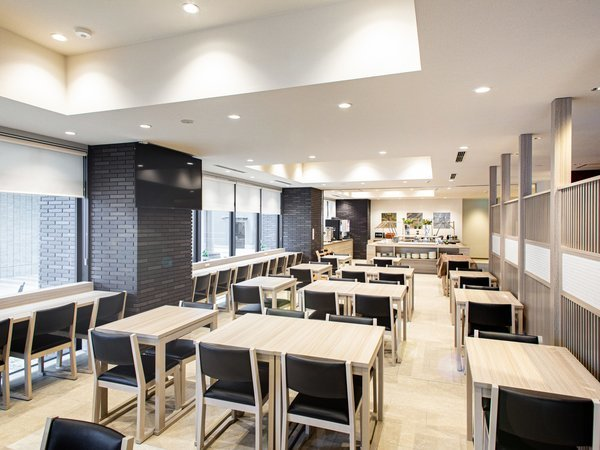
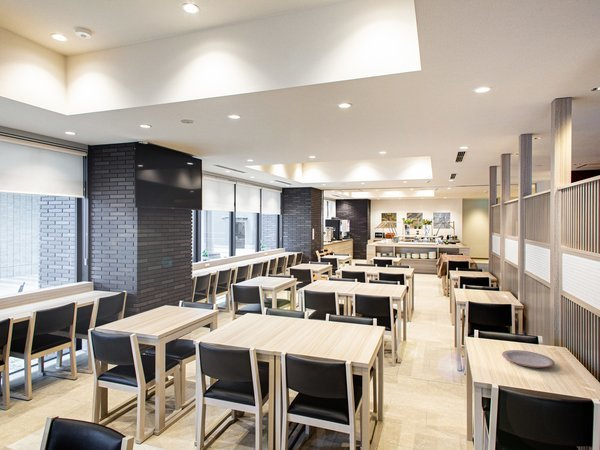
+ plate (527, 359)
